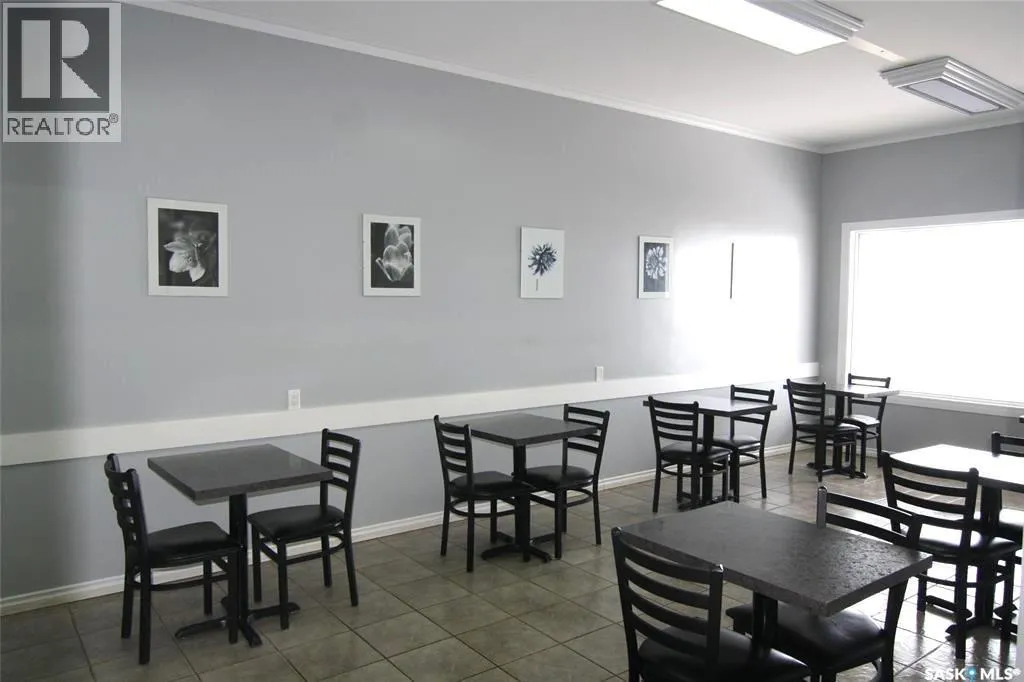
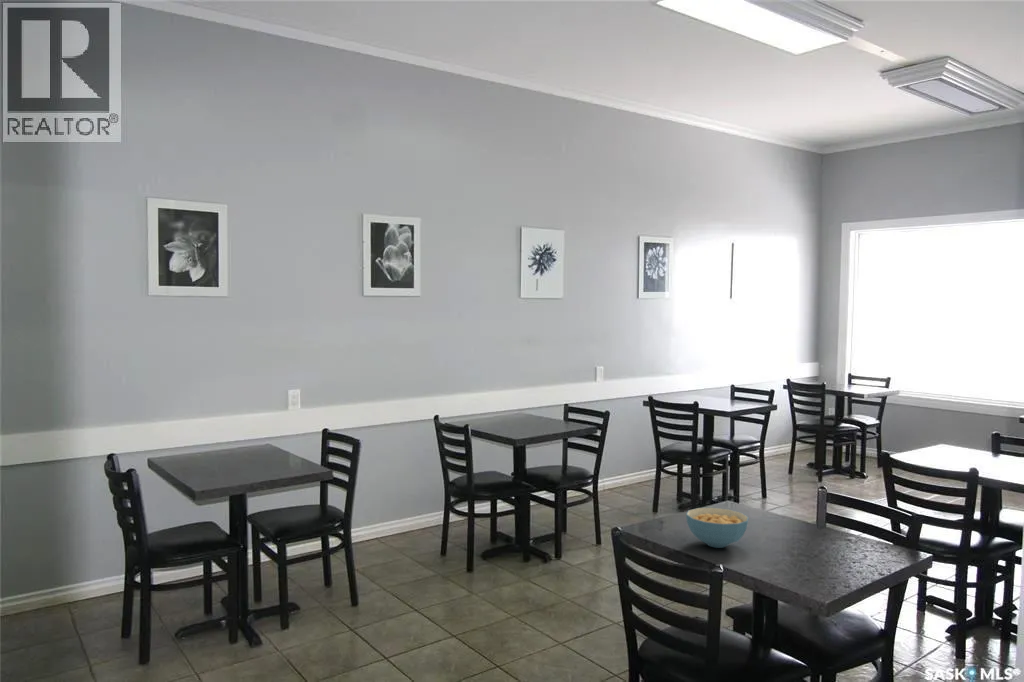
+ cereal bowl (716, 530)
